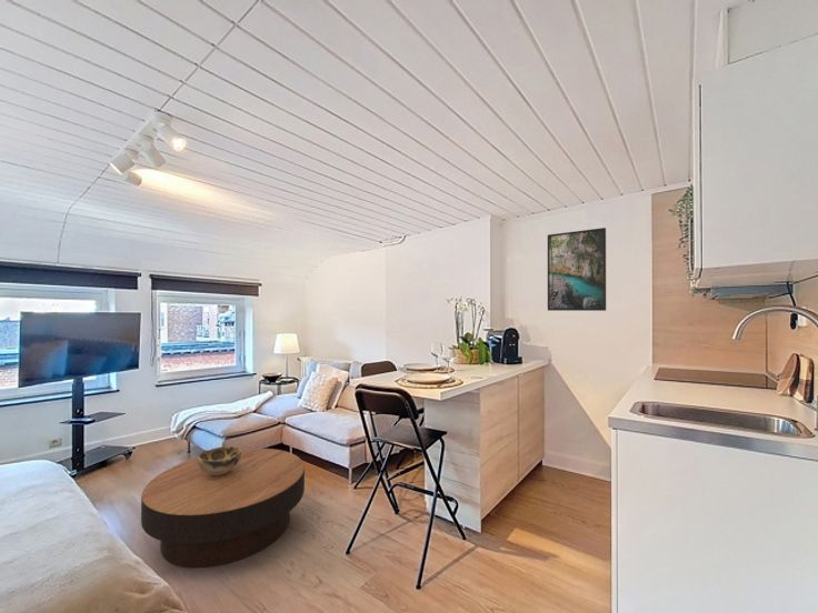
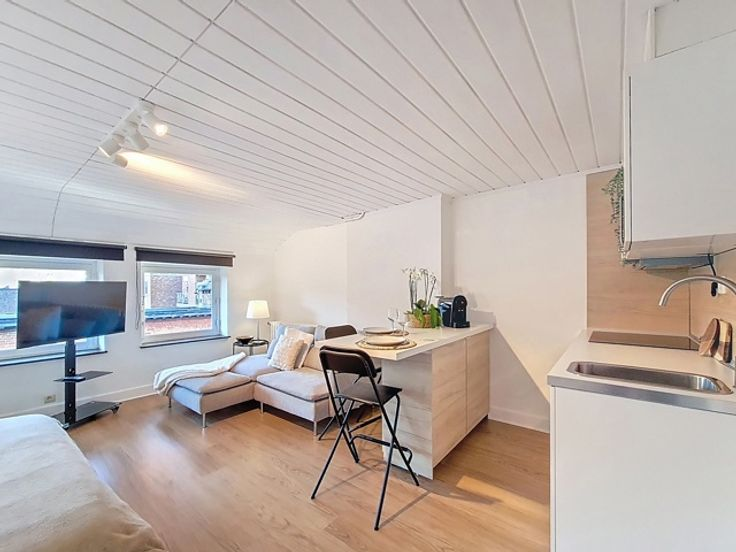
- decorative bowl (219, 462)
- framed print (575, 271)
- coffee table (229, 501)
